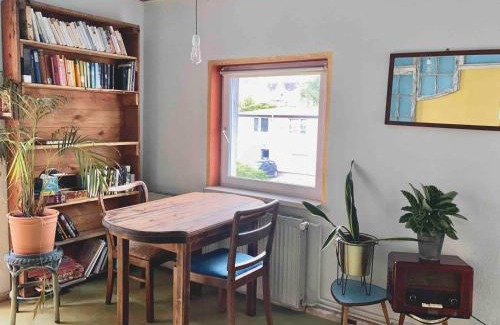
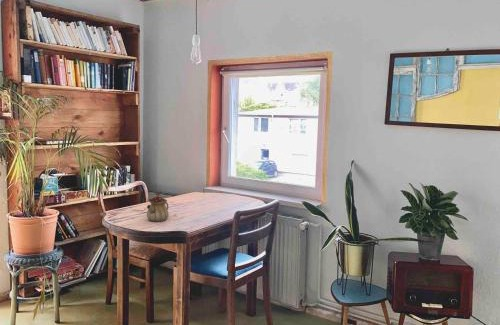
+ teapot (158, 206)
